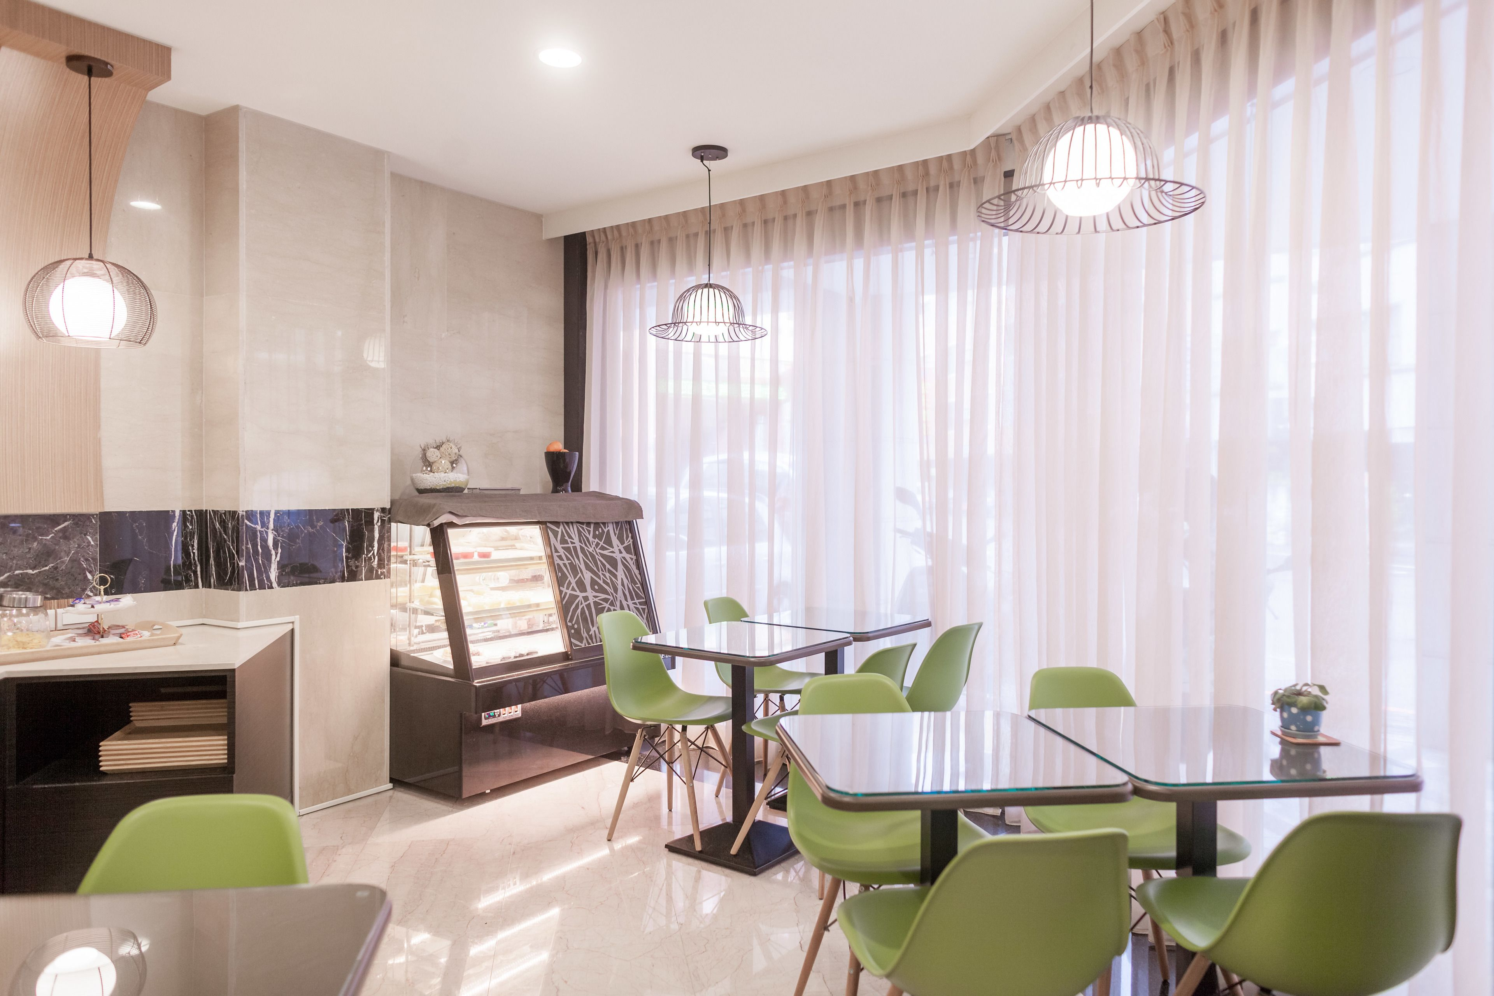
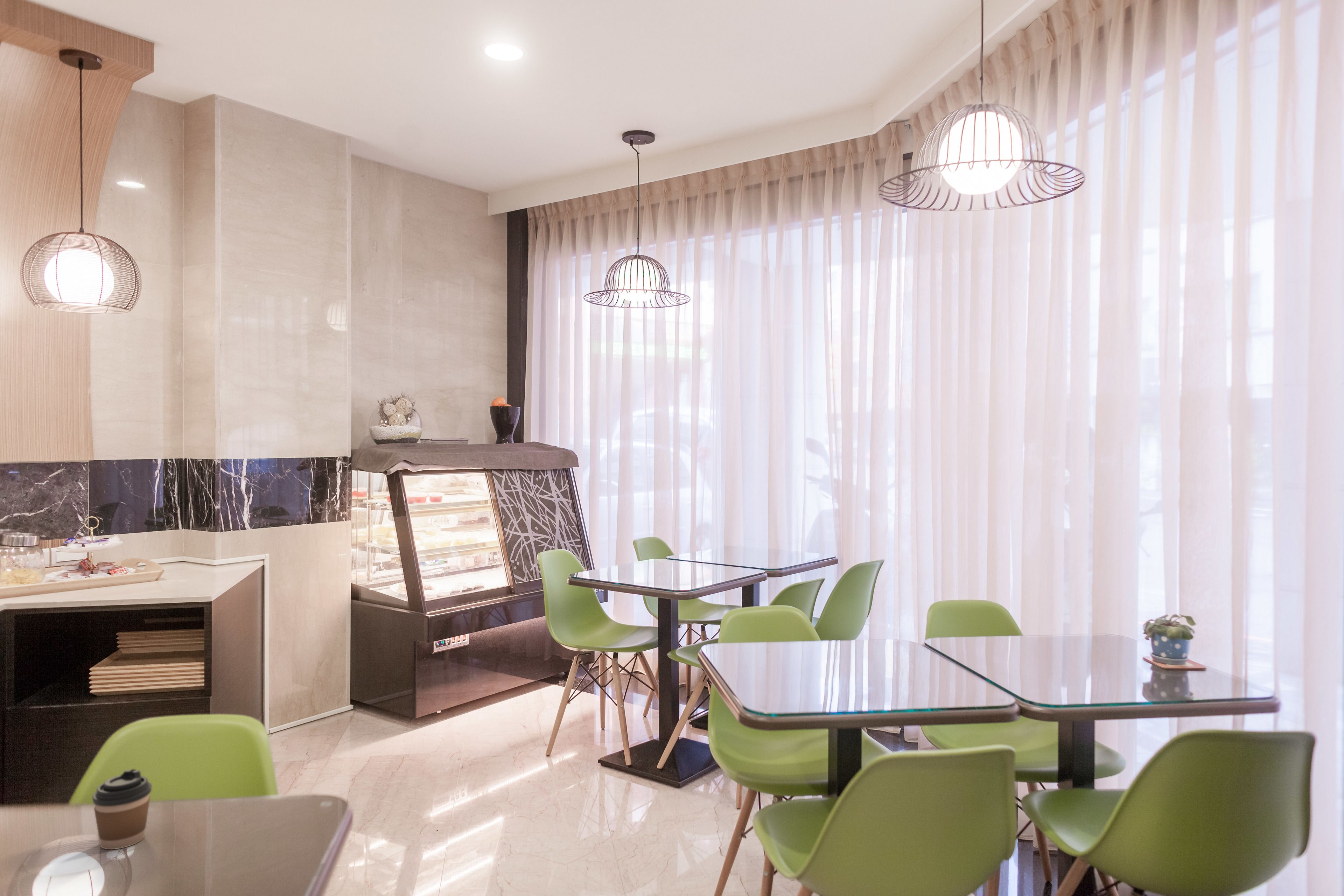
+ coffee cup (122, 808)
